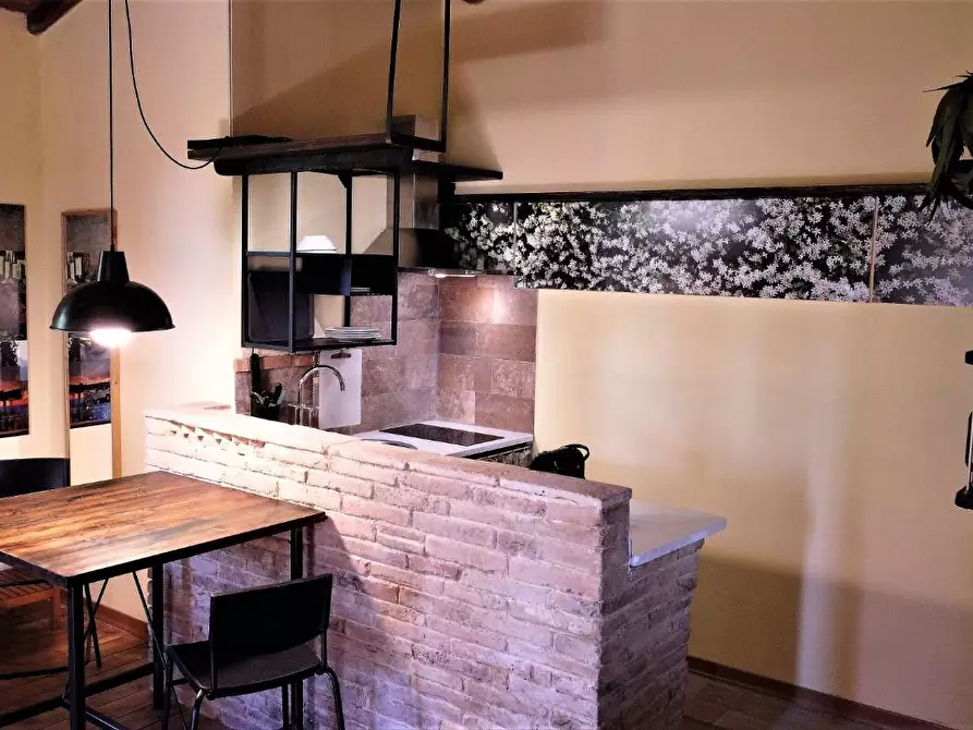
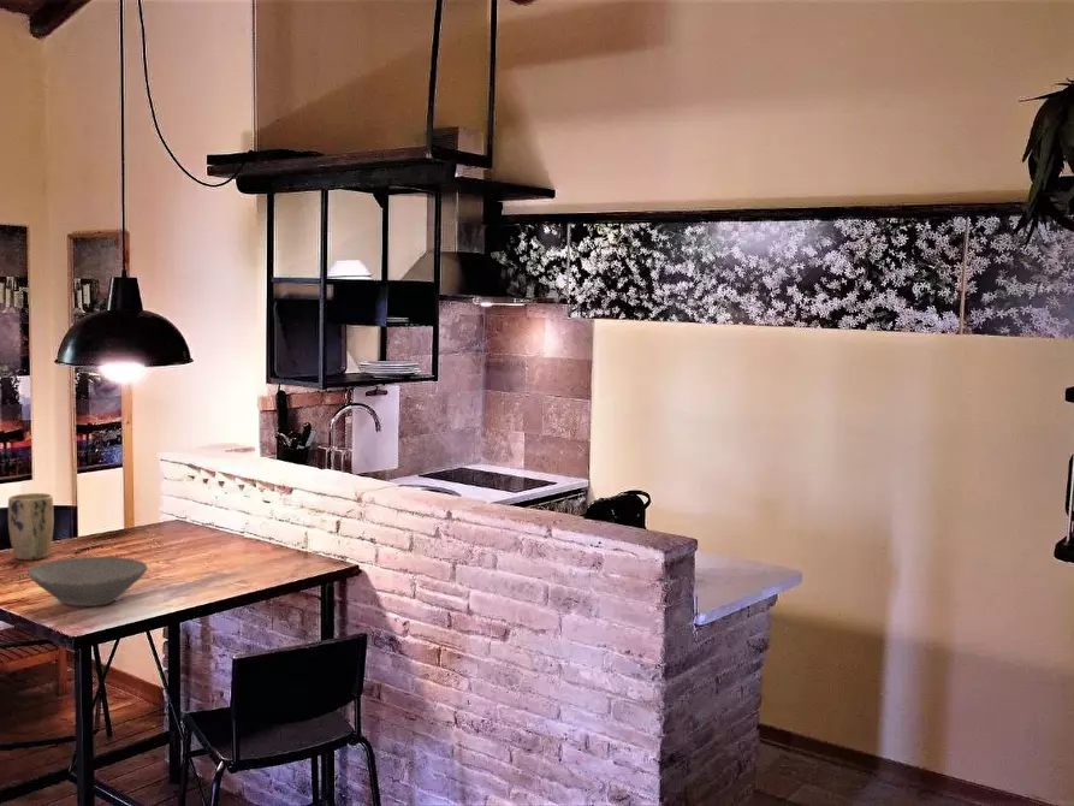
+ bowl (89, 583)
+ plant pot (30, 526)
